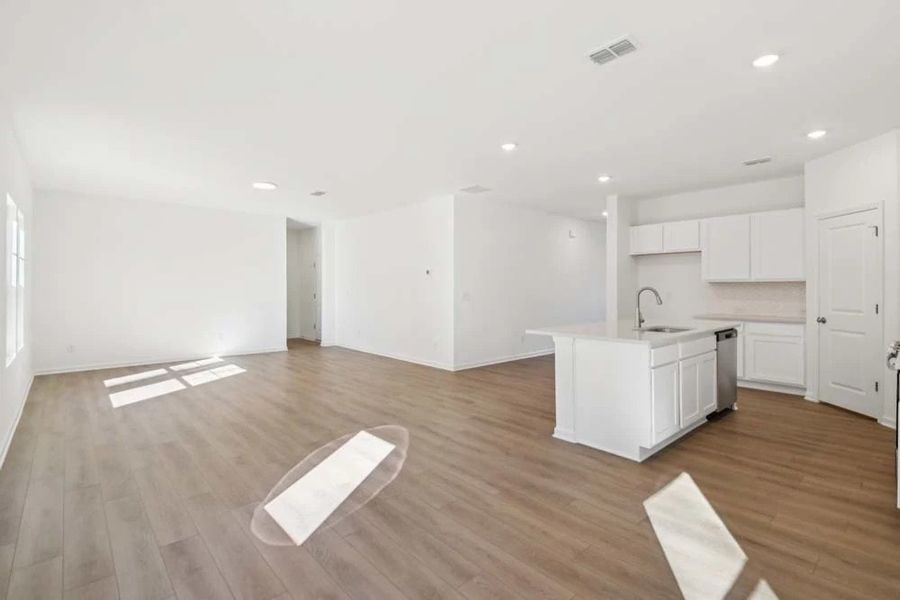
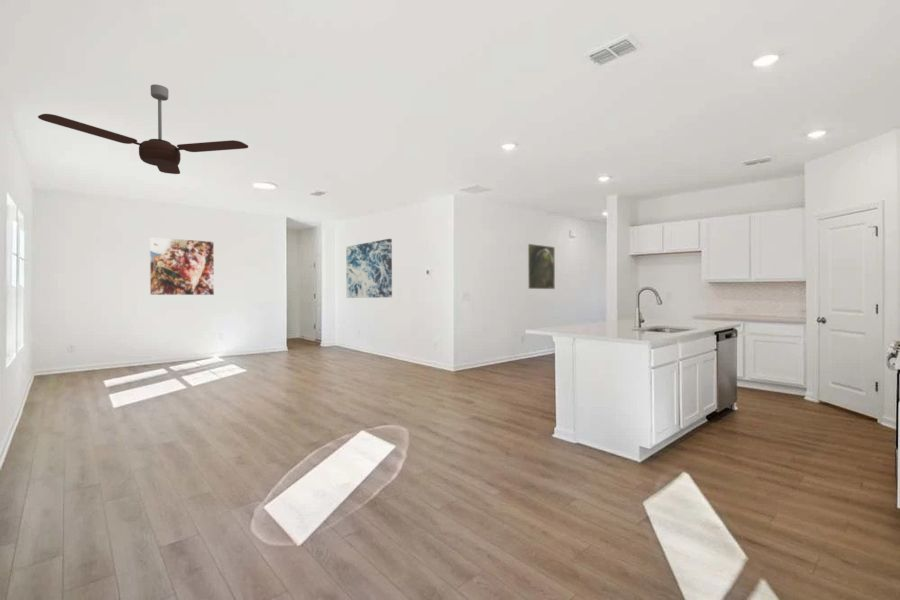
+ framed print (541, 267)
+ wall art (367, 270)
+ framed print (183, 267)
+ ceiling fan (158, 128)
